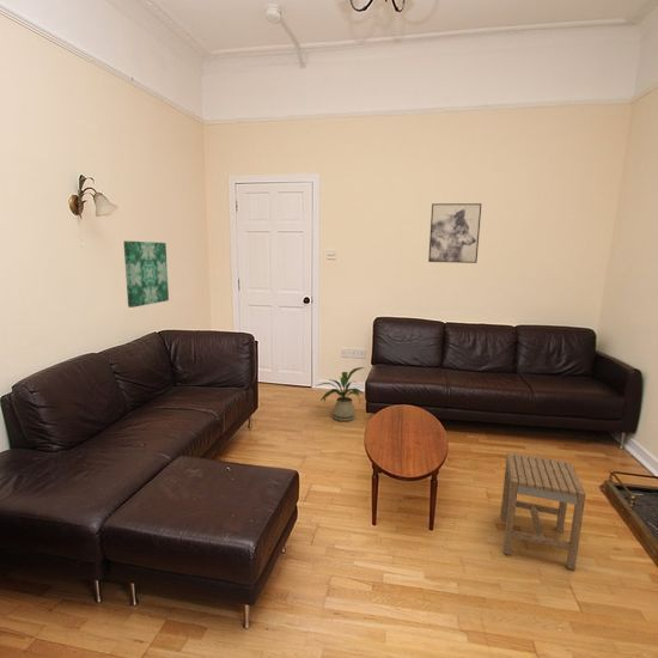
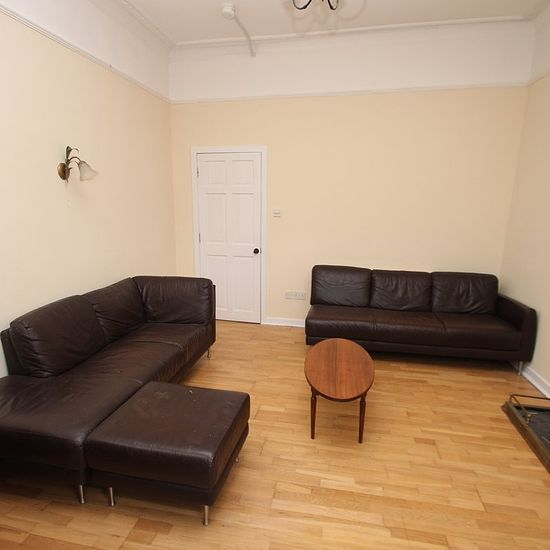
- house plant (340, 392)
- wall art (147, 273)
- wall art (453, 233)
- stool (538, 506)
